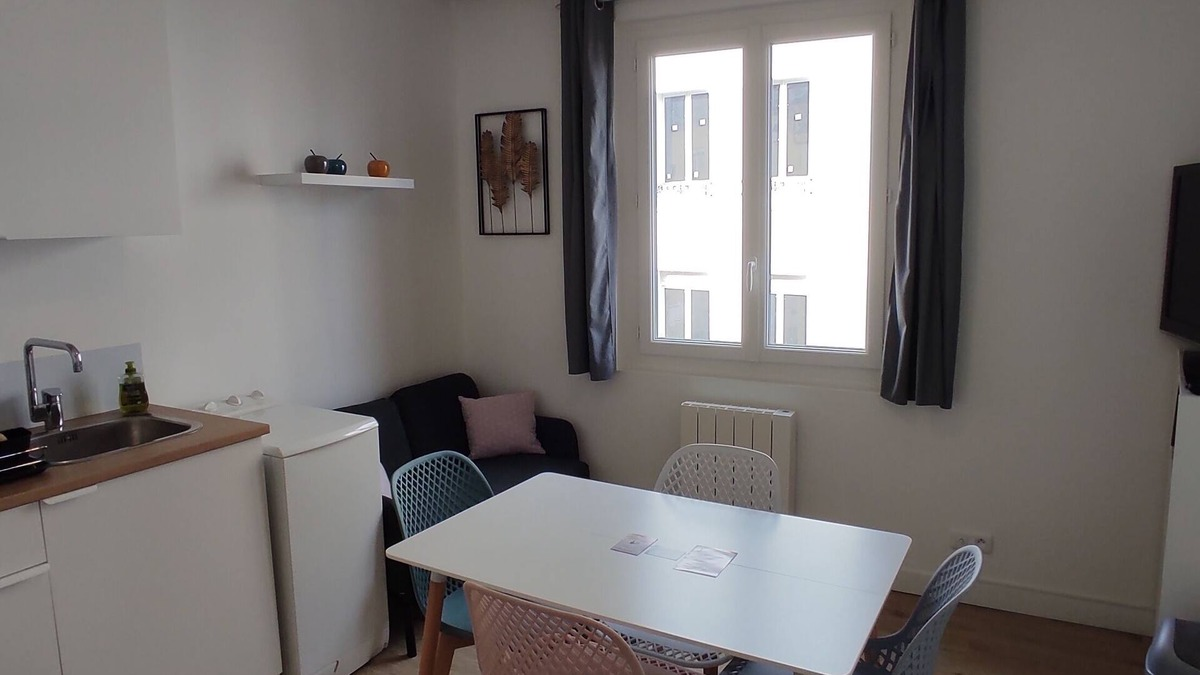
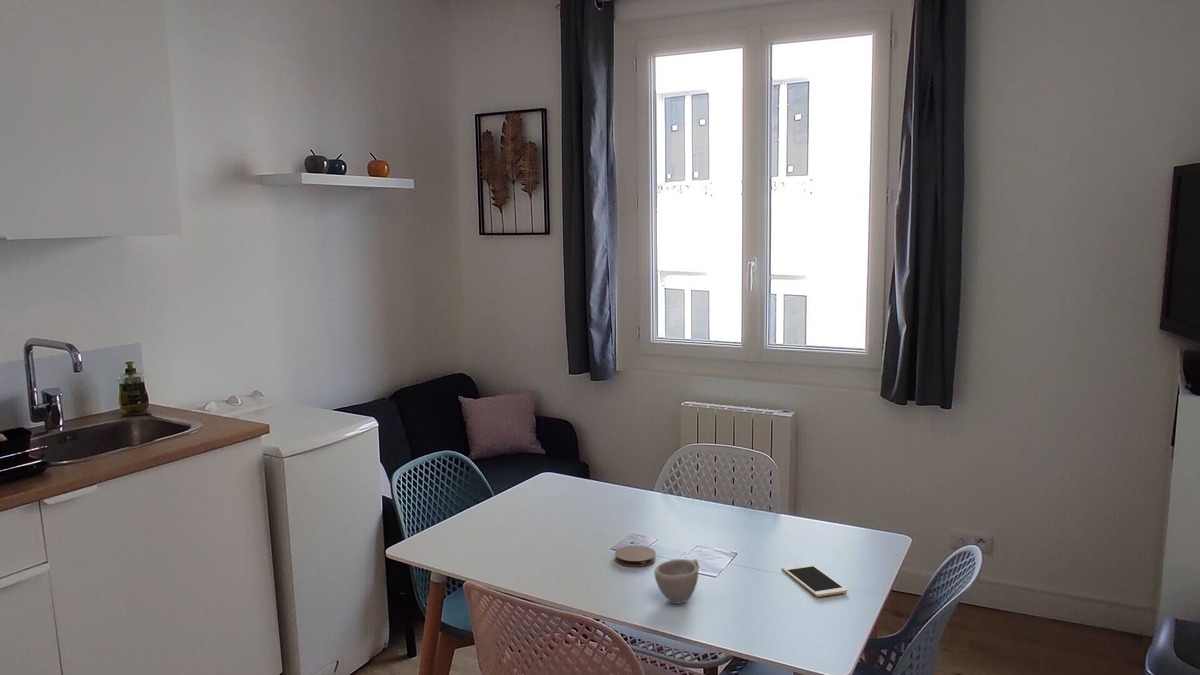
+ cup (680, 580)
+ coaster (635, 555)
+ cell phone (813, 579)
